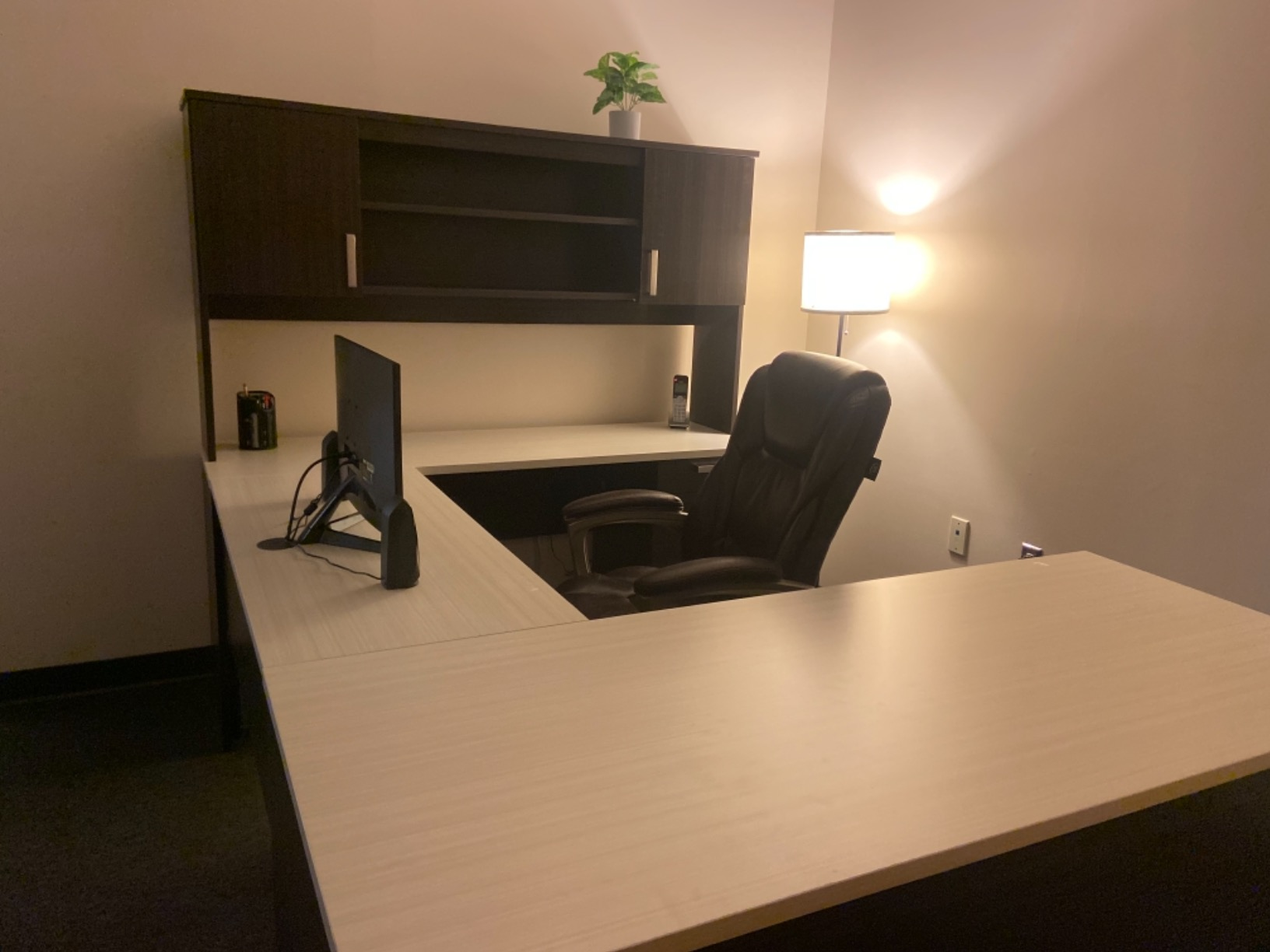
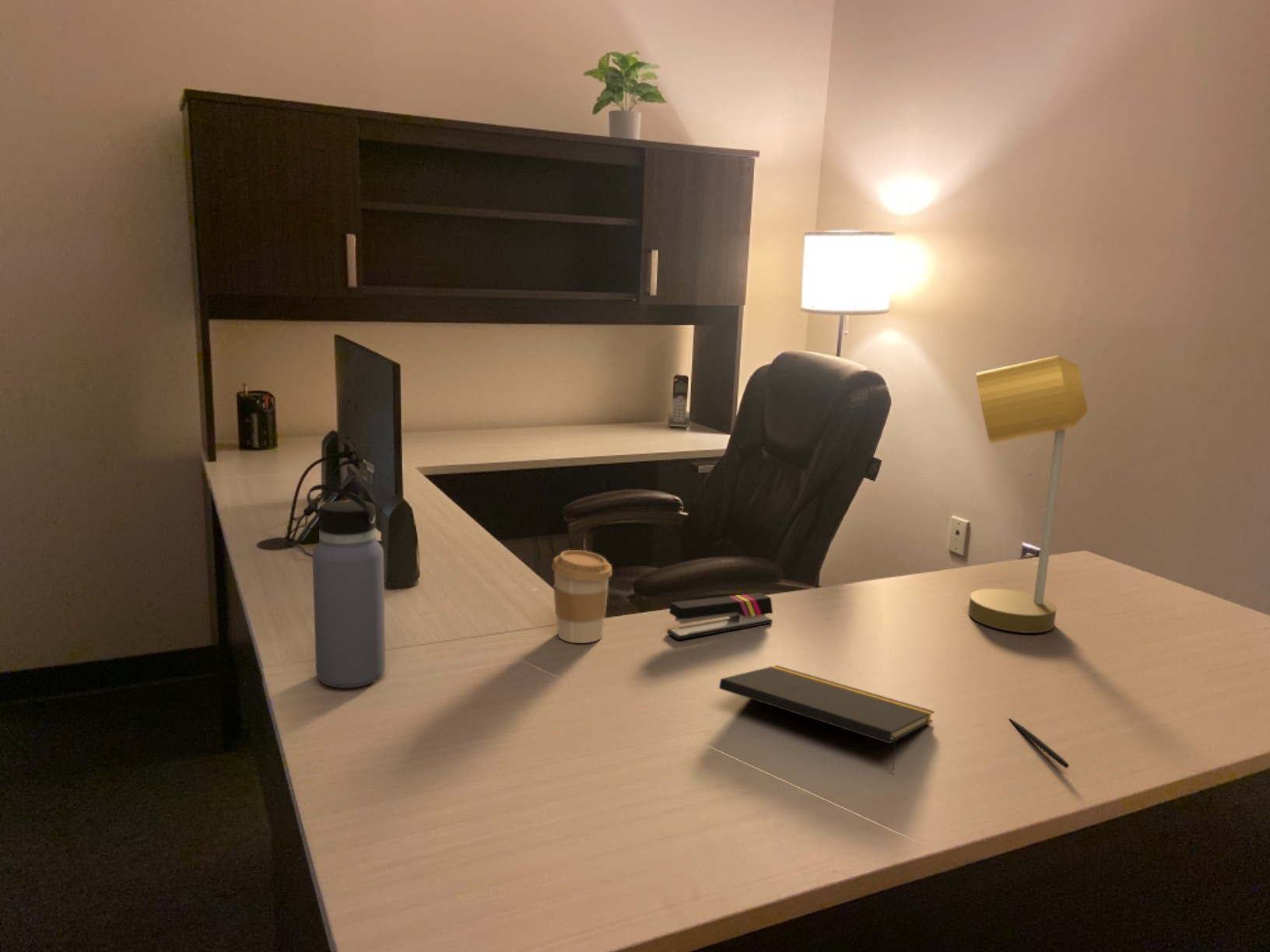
+ desk lamp (1047, 493)
+ pen (1037, 740)
+ water bottle (347, 580)
+ coffee cup (581, 595)
+ stapler (721, 612)
+ notepad (826, 700)
